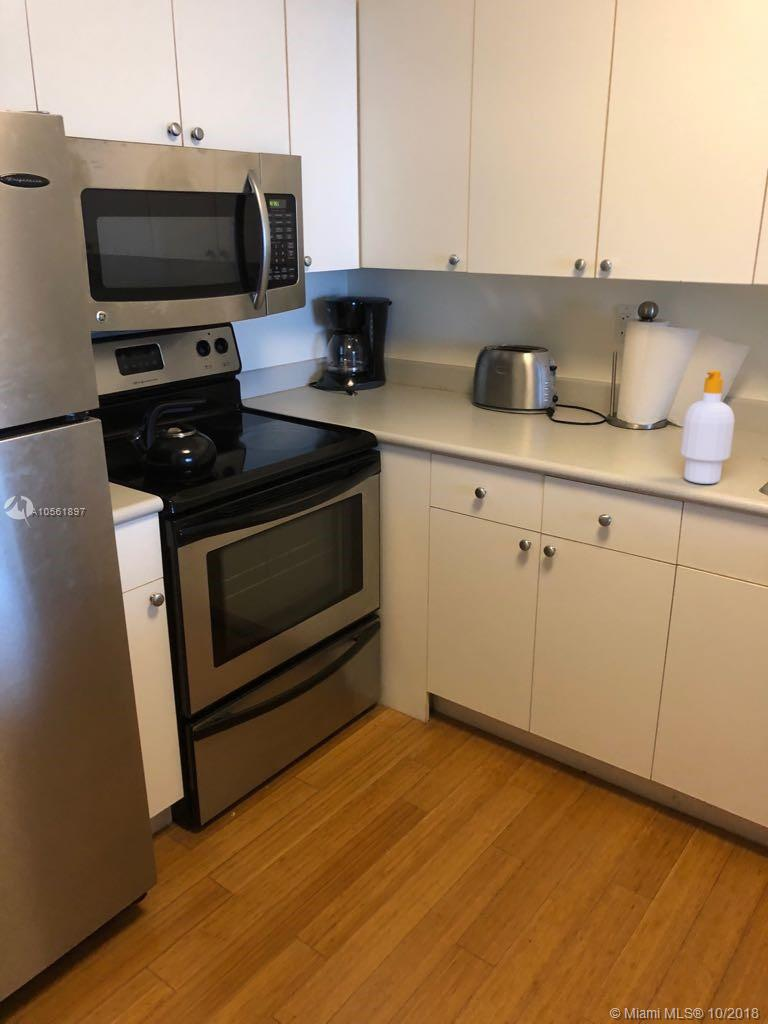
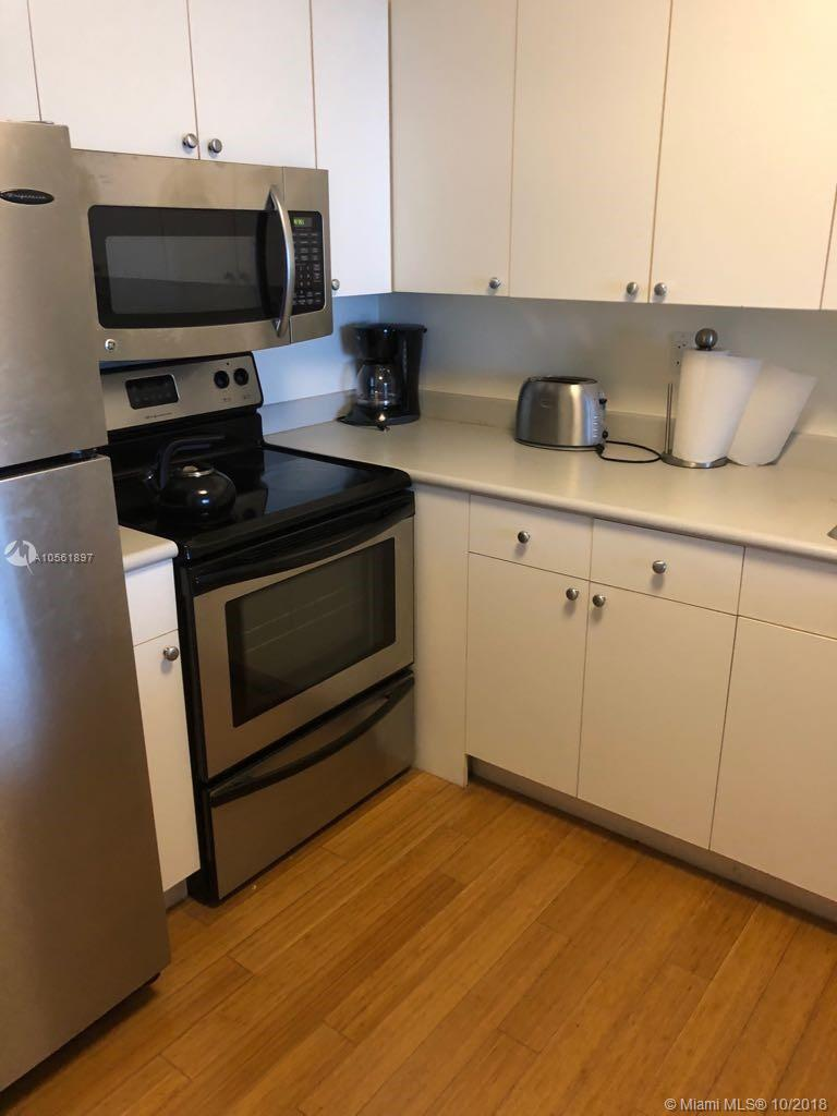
- soap bottle (708, 426)
